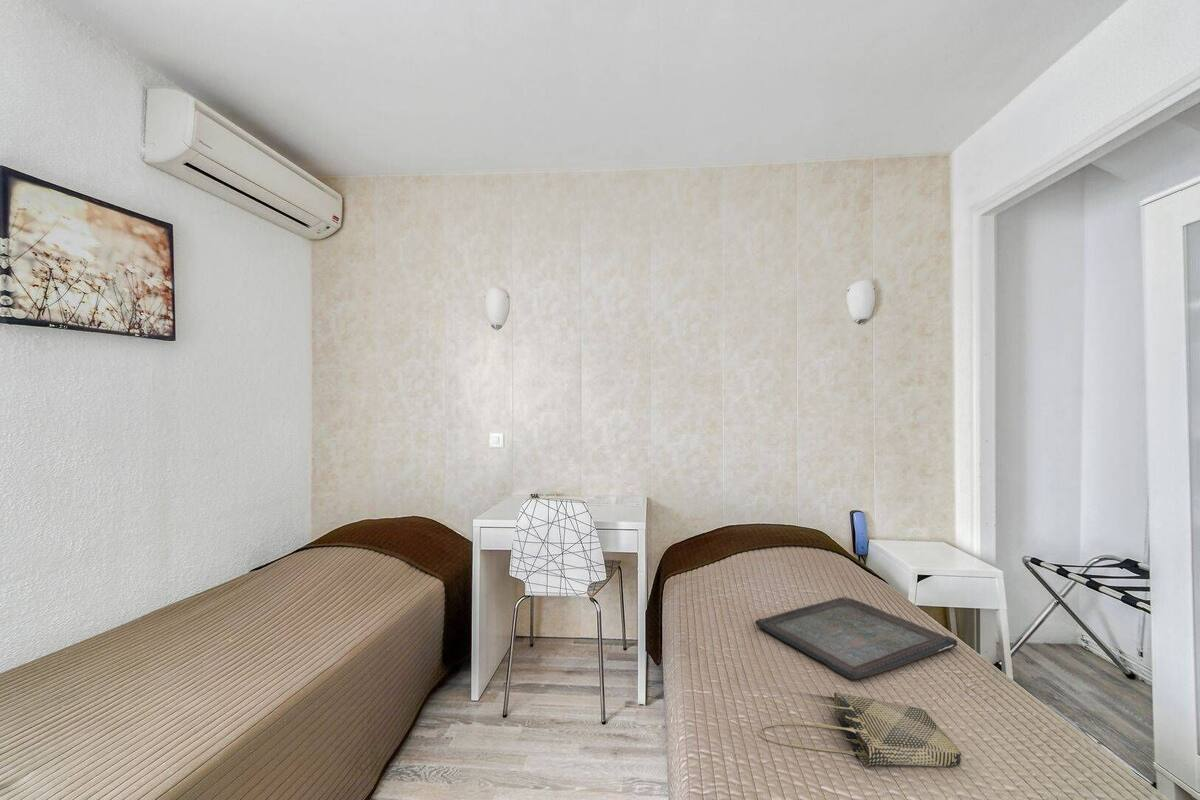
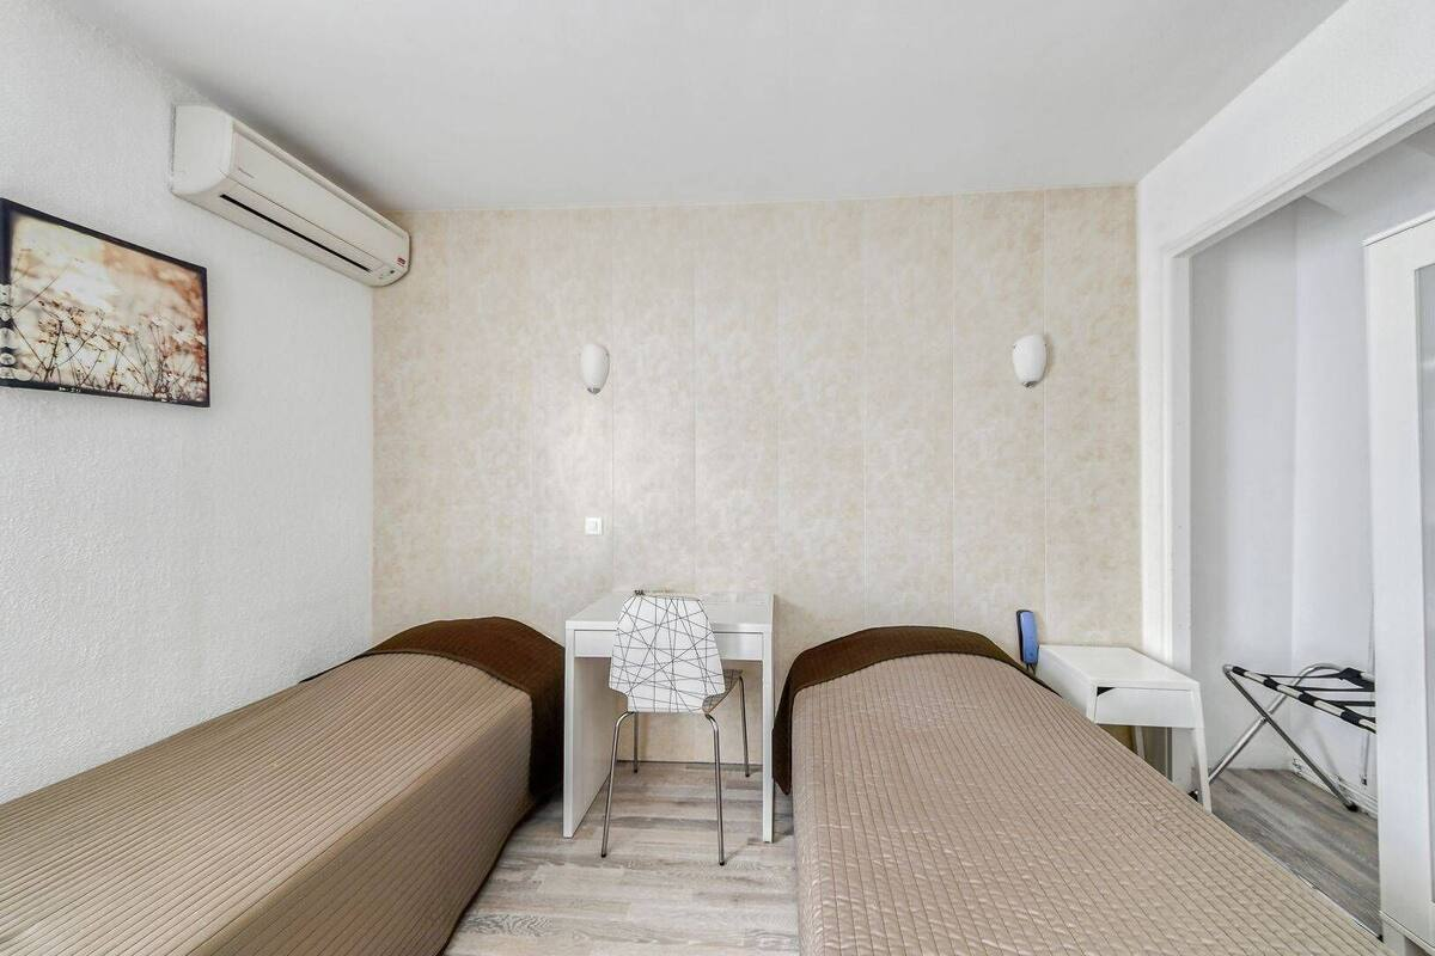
- serving tray (849, 631)
- tote bag (849, 723)
